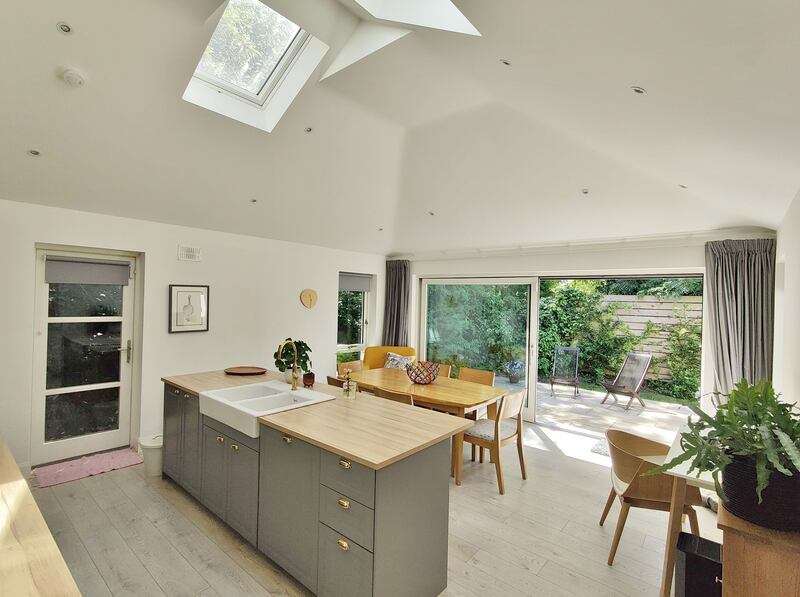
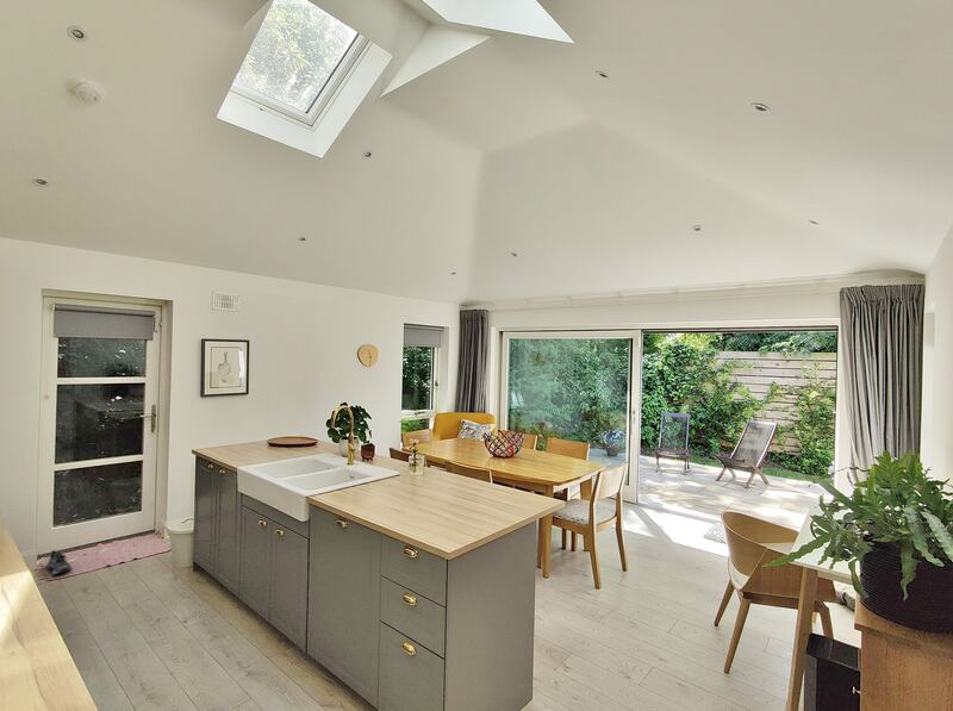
+ shoe (60, 561)
